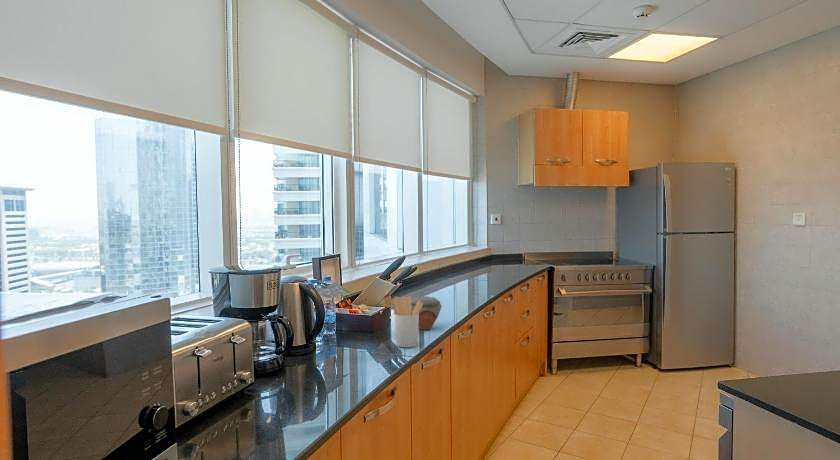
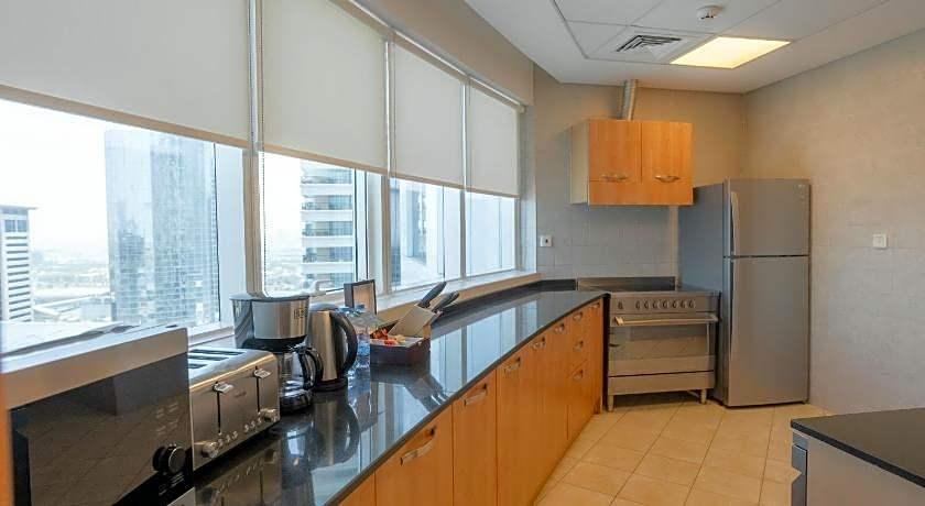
- jar (425, 312)
- utensil holder (405, 319)
